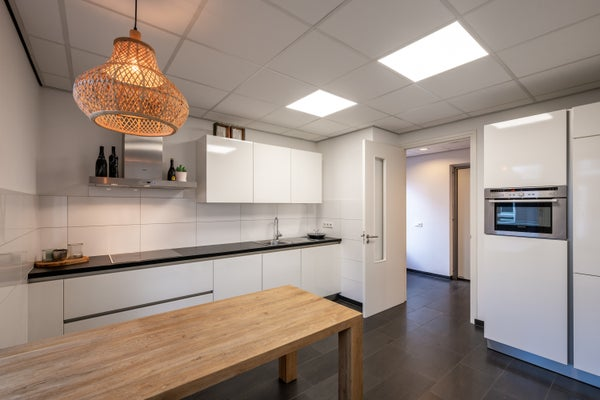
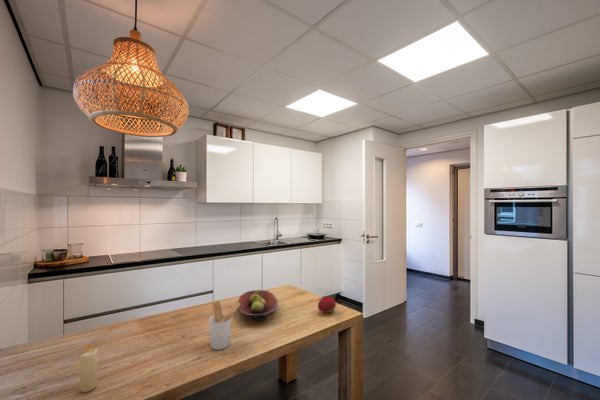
+ candle (88, 366)
+ fruit bowl (257, 302)
+ fruit (327, 304)
+ utensil holder (225, 323)
